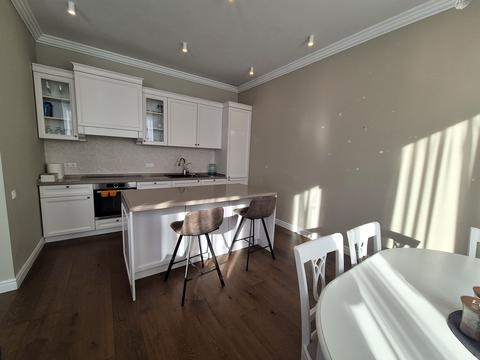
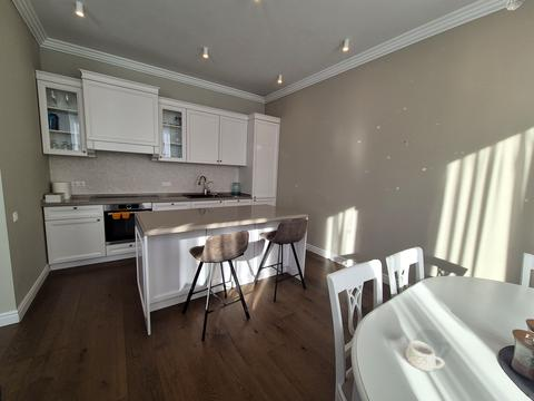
+ teacup (424, 356)
